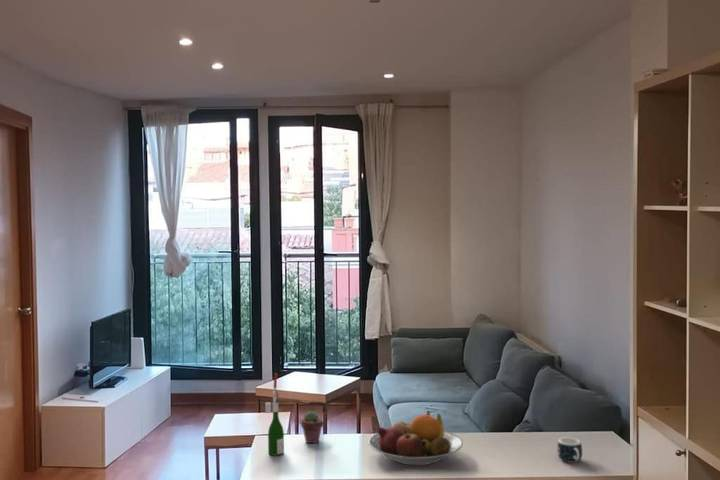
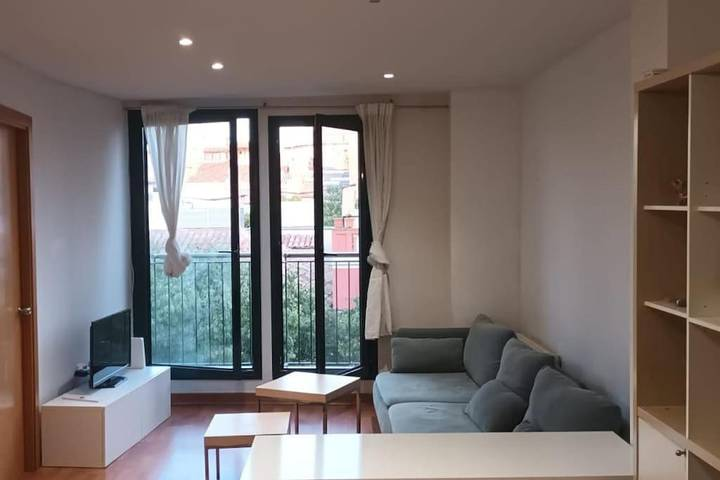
- fruit bowl (415, 437)
- potted succulent (312, 426)
- mug (571, 451)
- wine bottle (275, 412)
